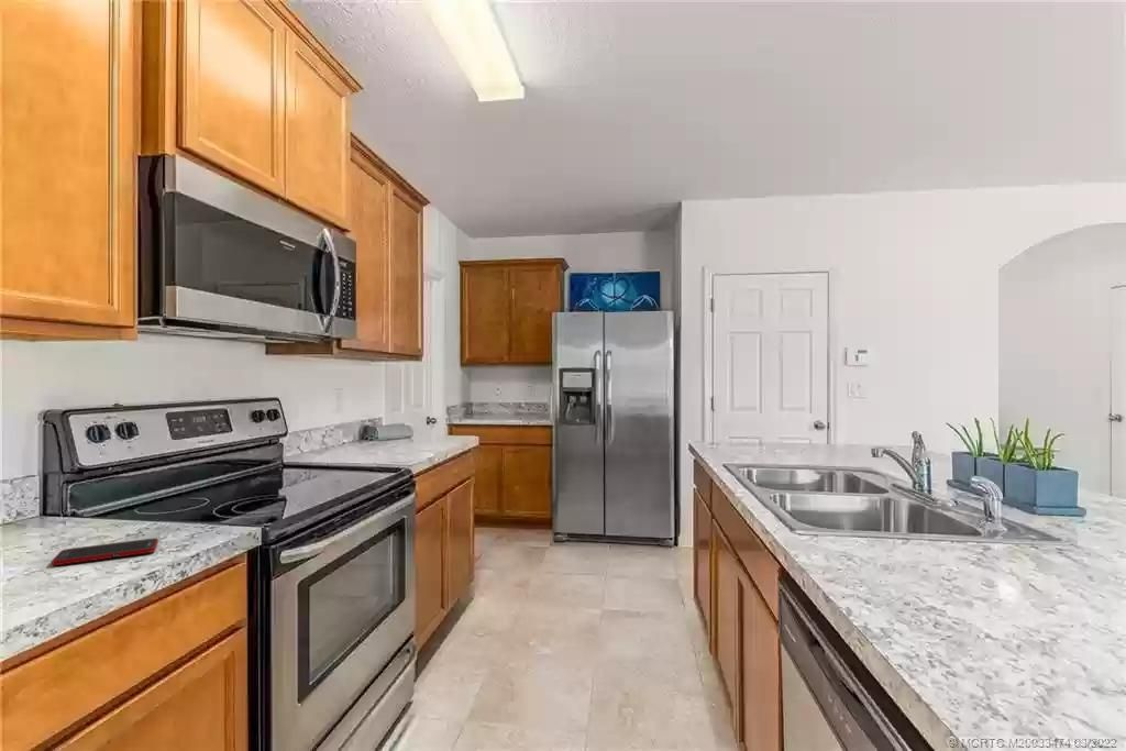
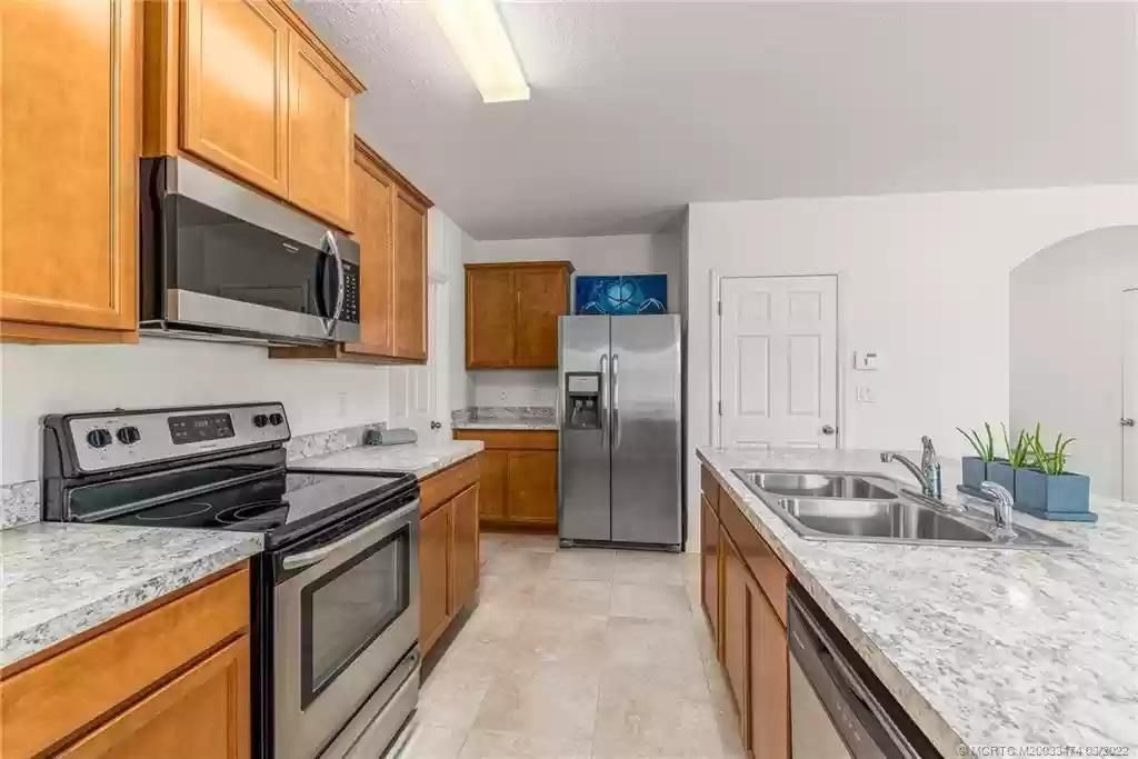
- cell phone (108, 551)
